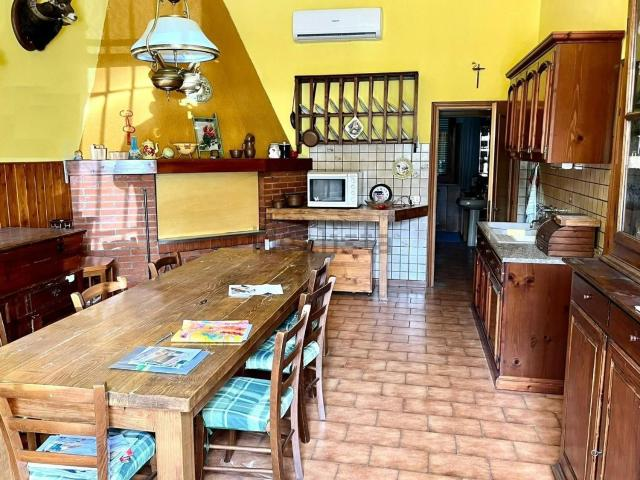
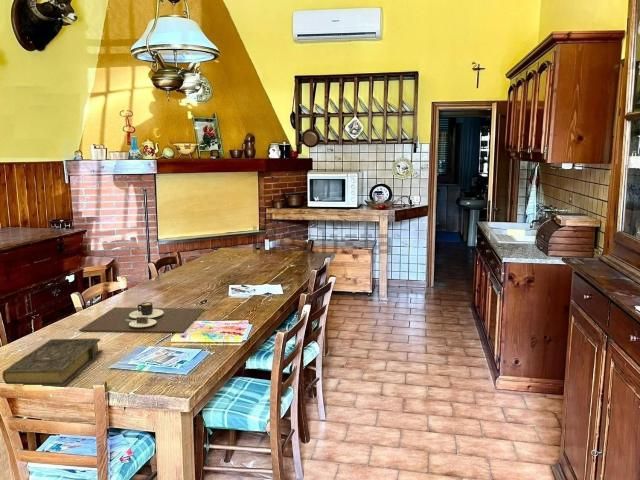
+ place mat (146, 312)
+ book (56, 360)
